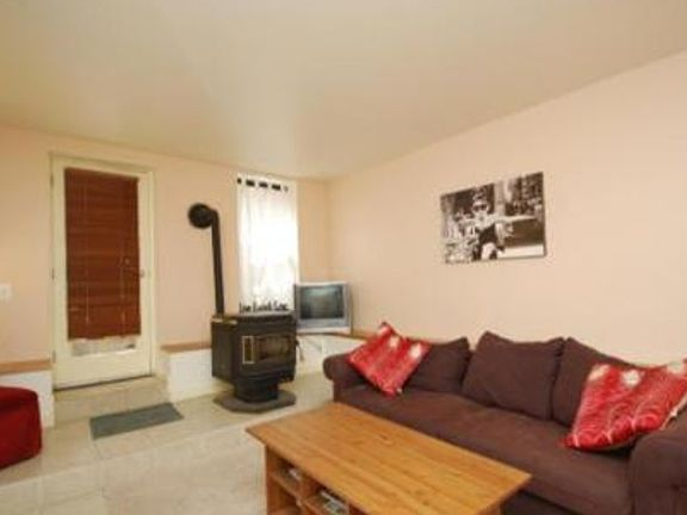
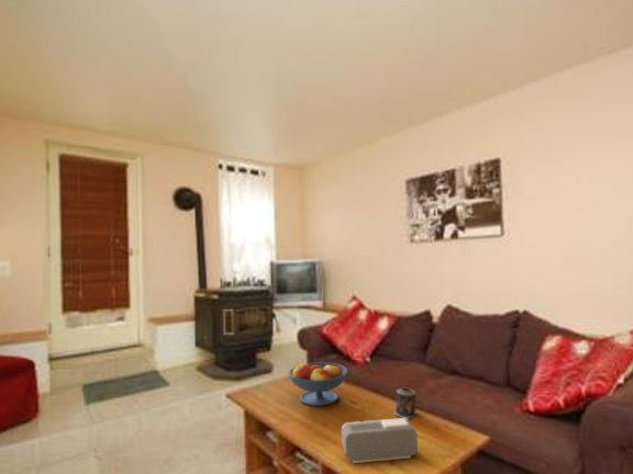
+ fruit bowl (318, 380)
+ alarm clock (378, 439)
+ candle (404, 402)
